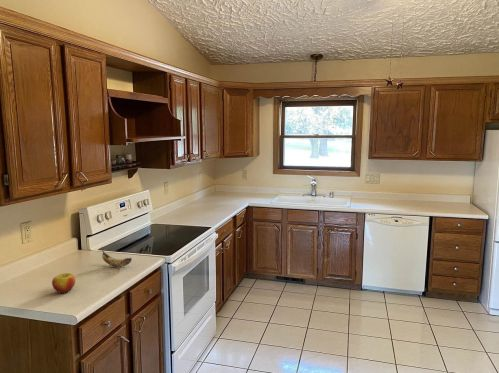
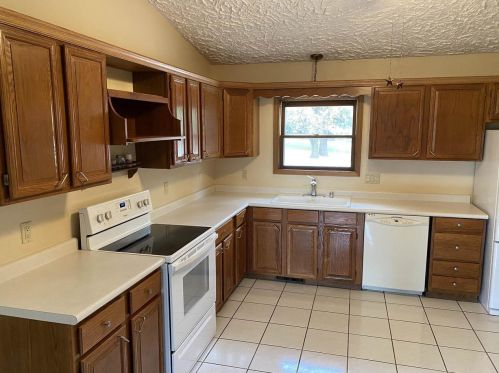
- apple (63, 282)
- banana (115, 258)
